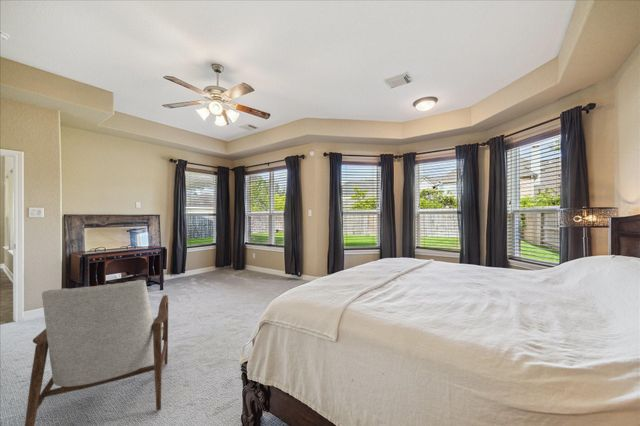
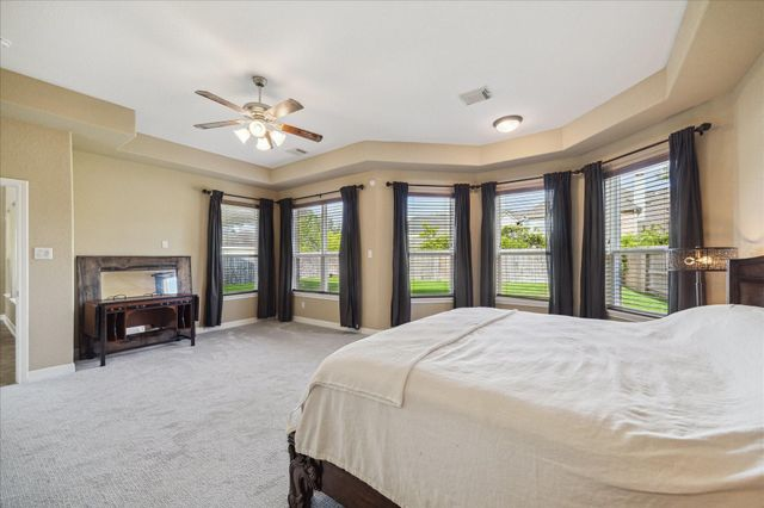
- armchair (110, 335)
